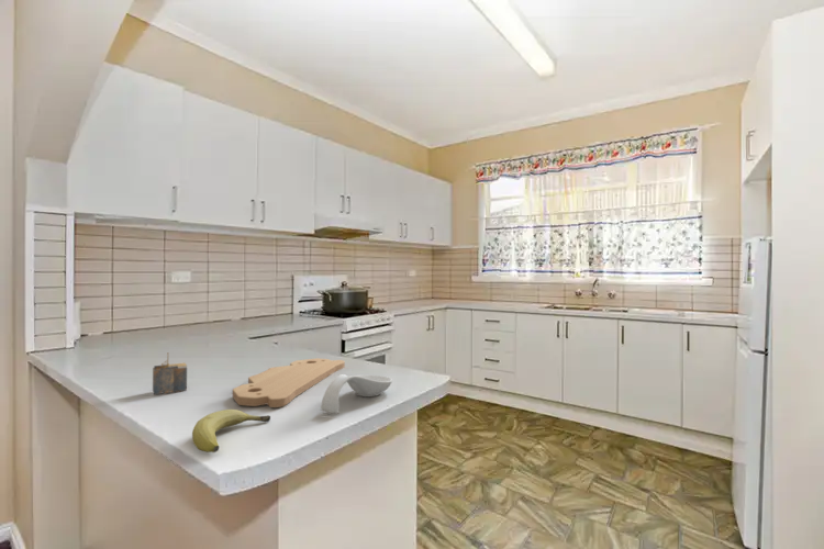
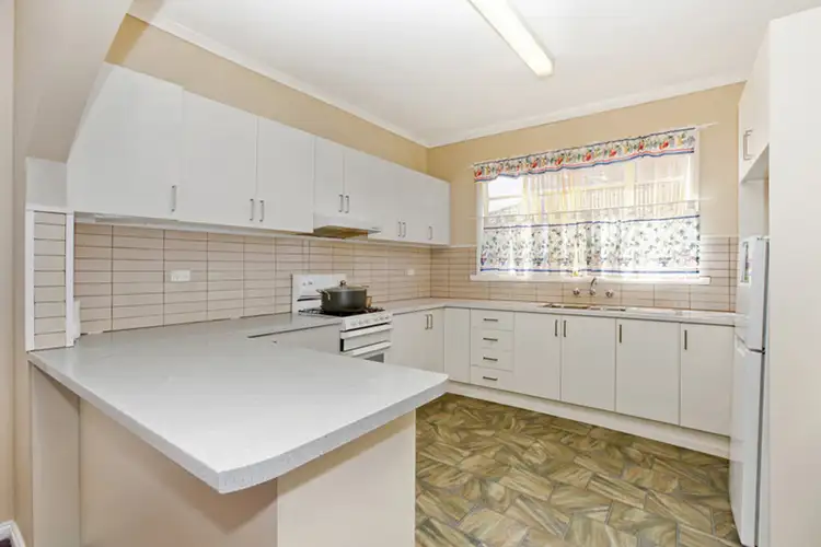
- fruit (225, 425)
- architectural model (169, 368)
- spoon rest (357, 384)
- cutting board (289, 378)
